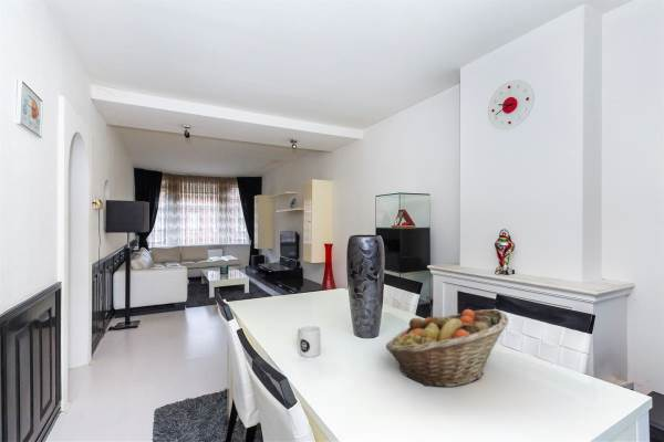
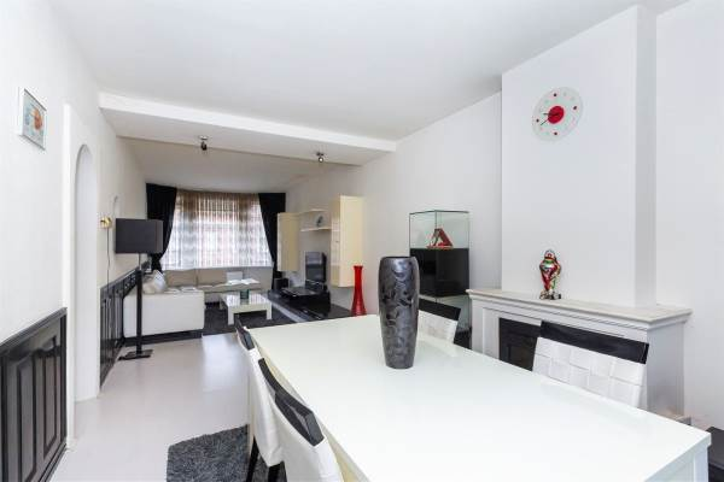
- fruit basket (446, 339)
- mug (307, 339)
